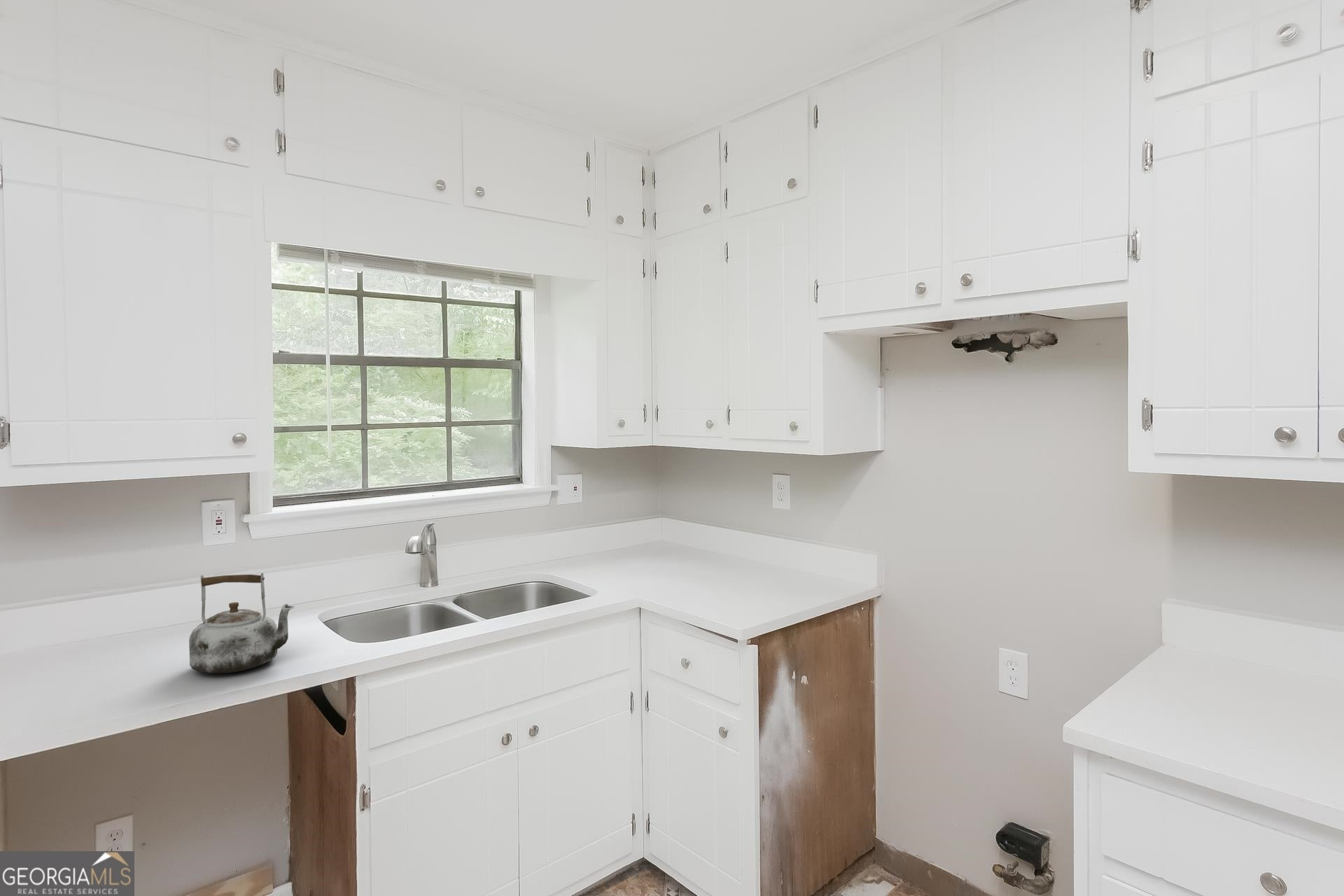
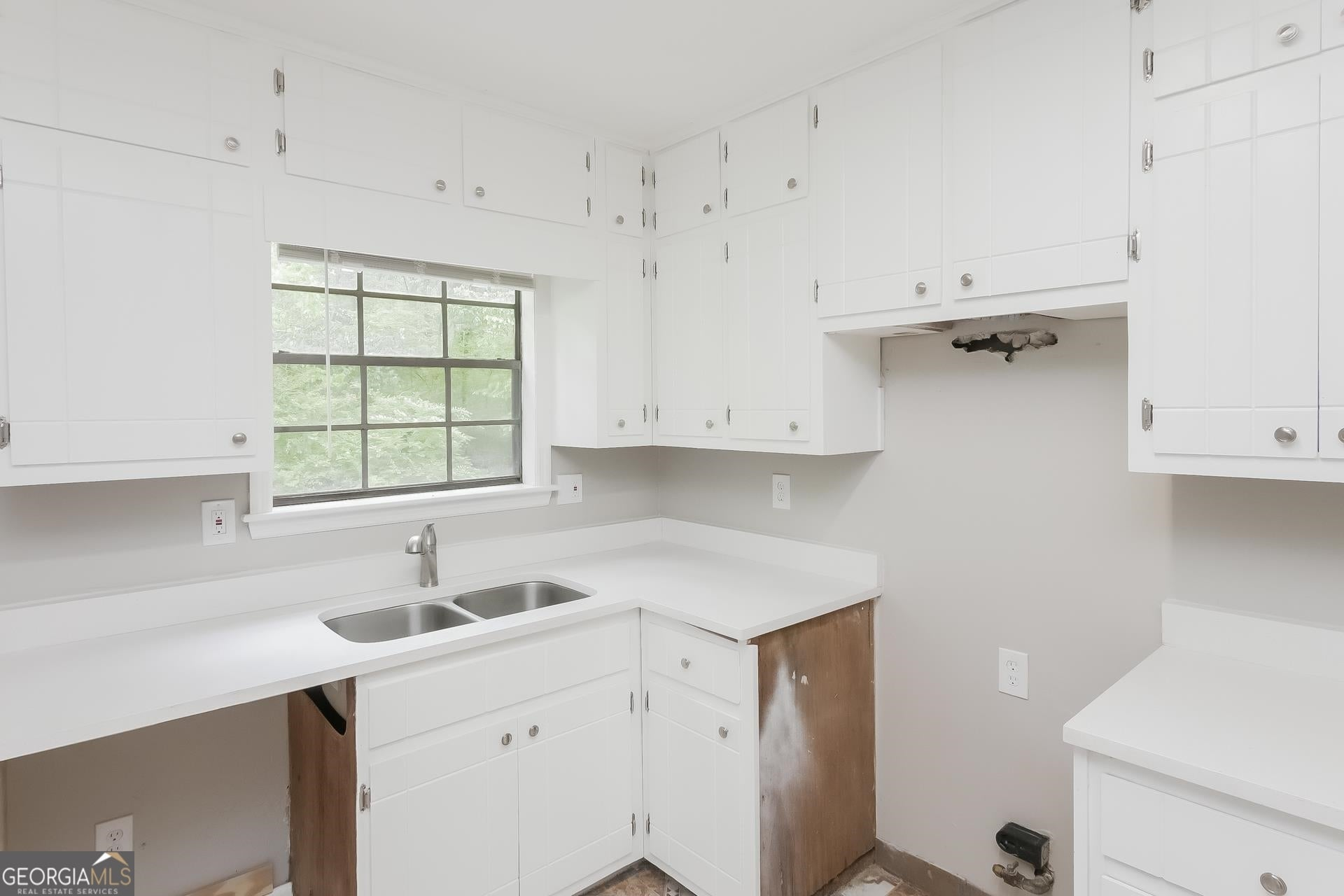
- kettle (244, 619)
